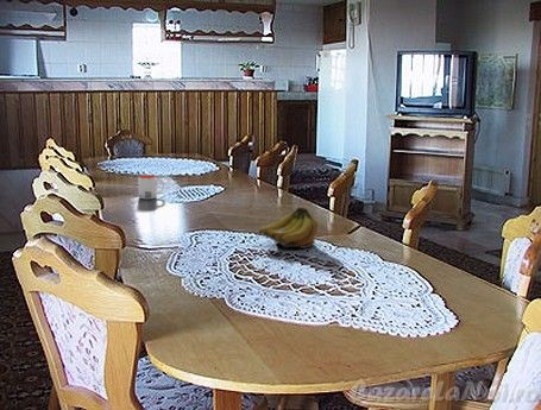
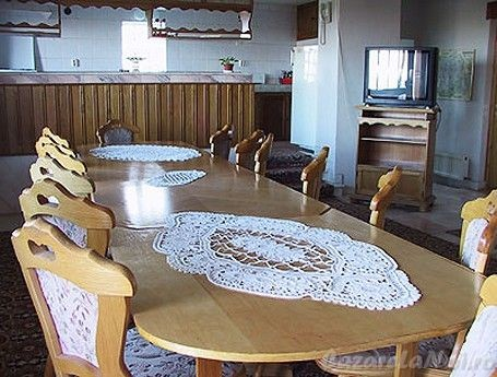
- fruit (288, 227)
- mug (151, 187)
